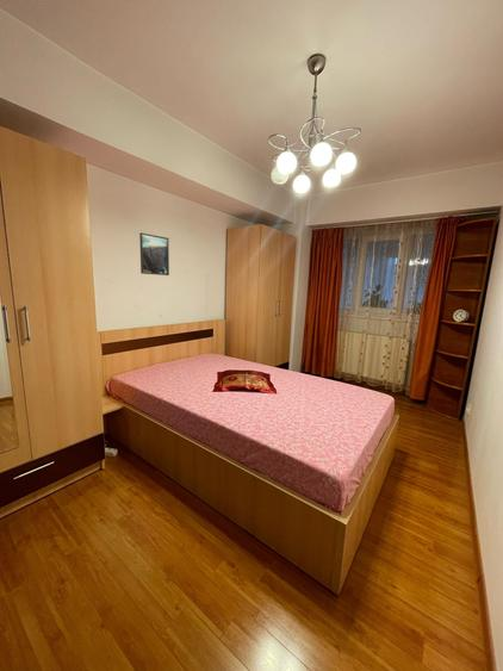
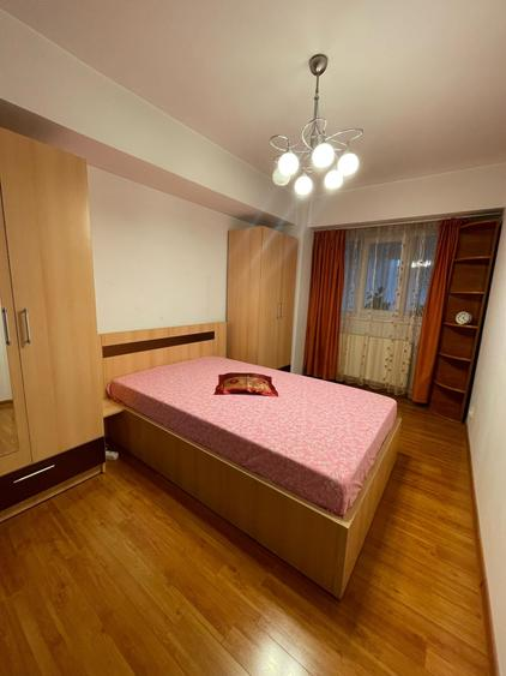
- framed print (155, 255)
